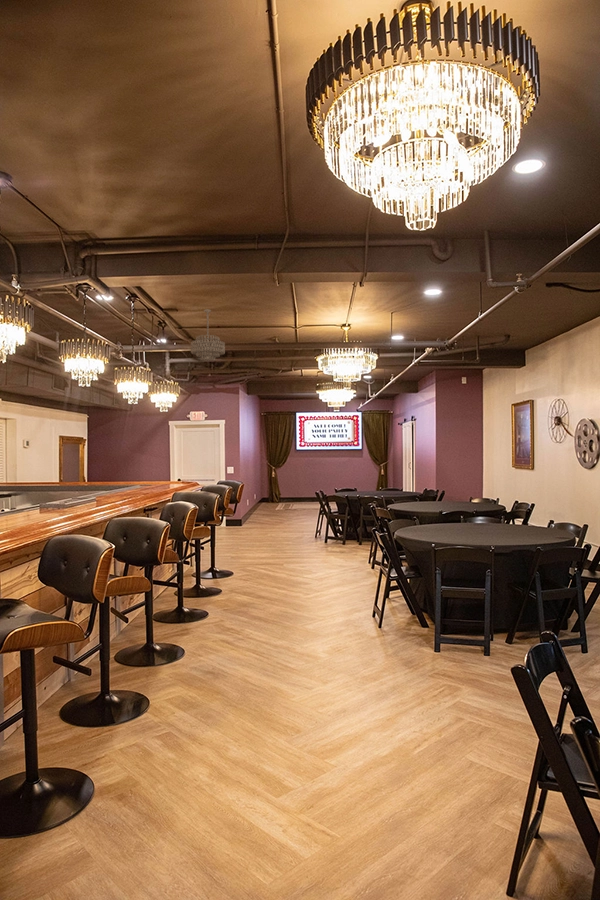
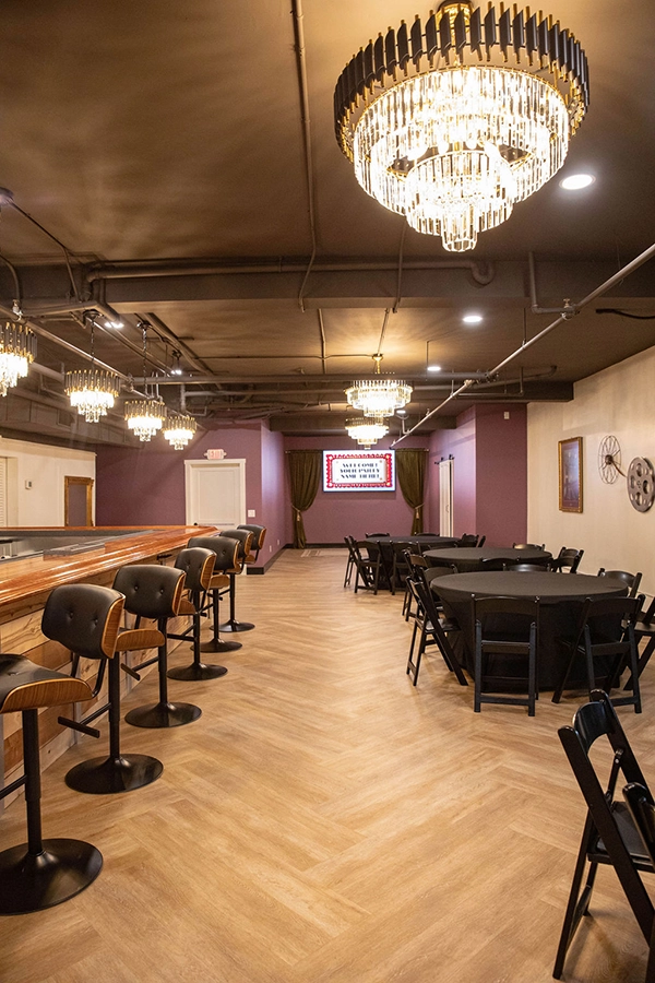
- chandelier (207, 335)
